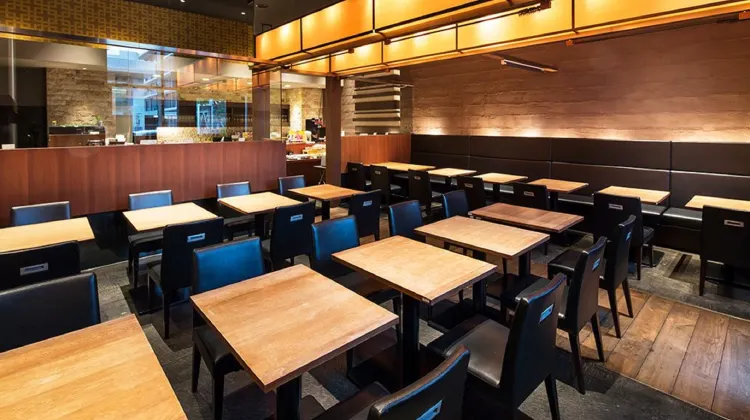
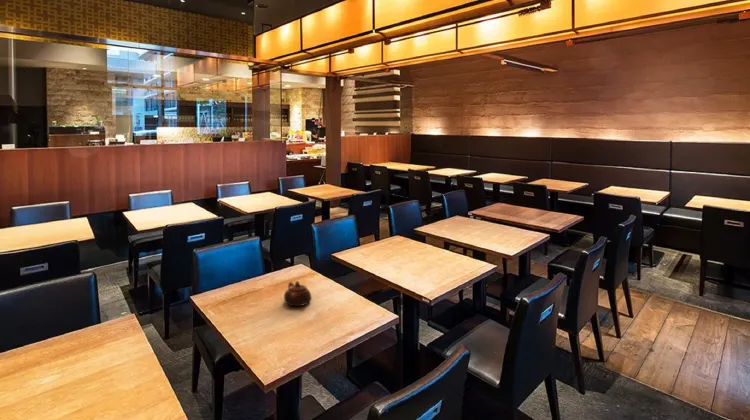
+ teapot (297, 291)
